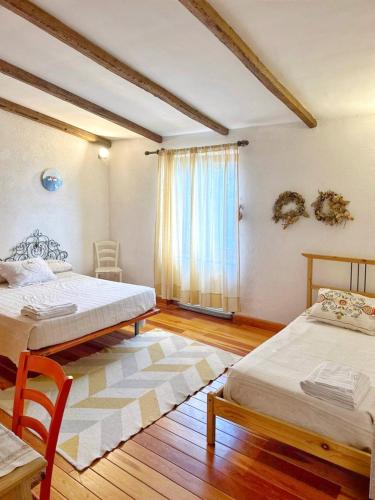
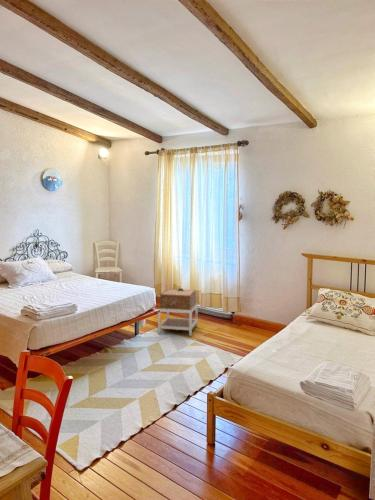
+ nightstand (178, 310)
